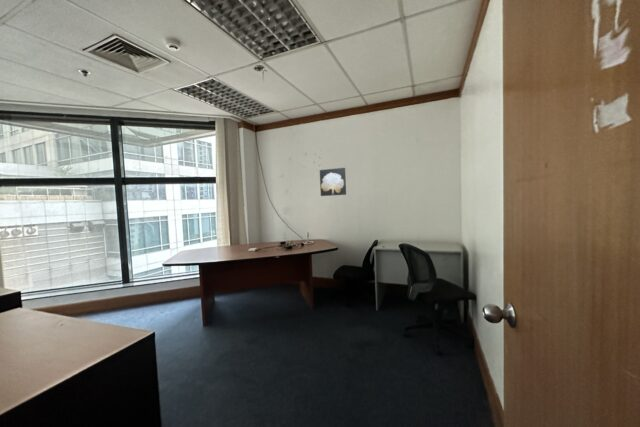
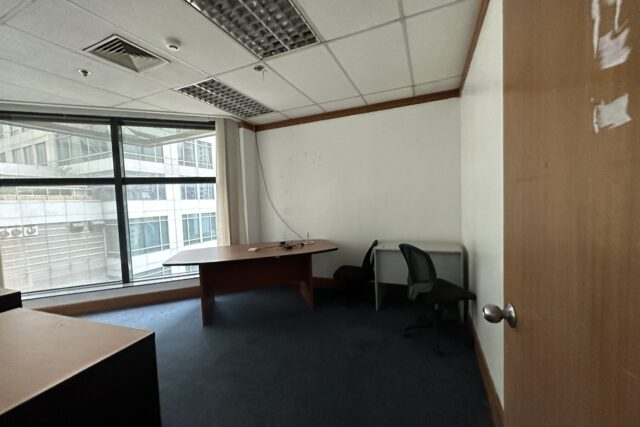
- wall art (332, 182)
